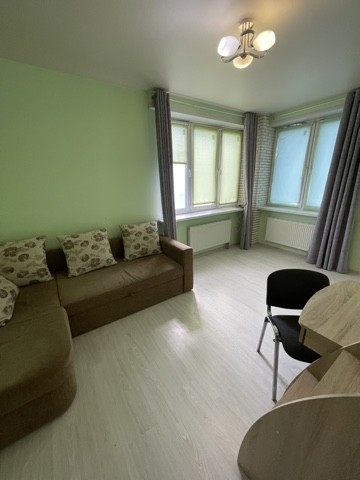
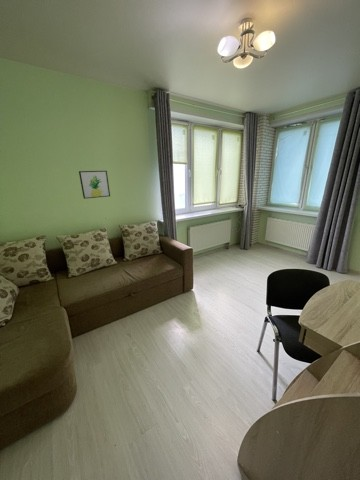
+ wall art (95, 184)
